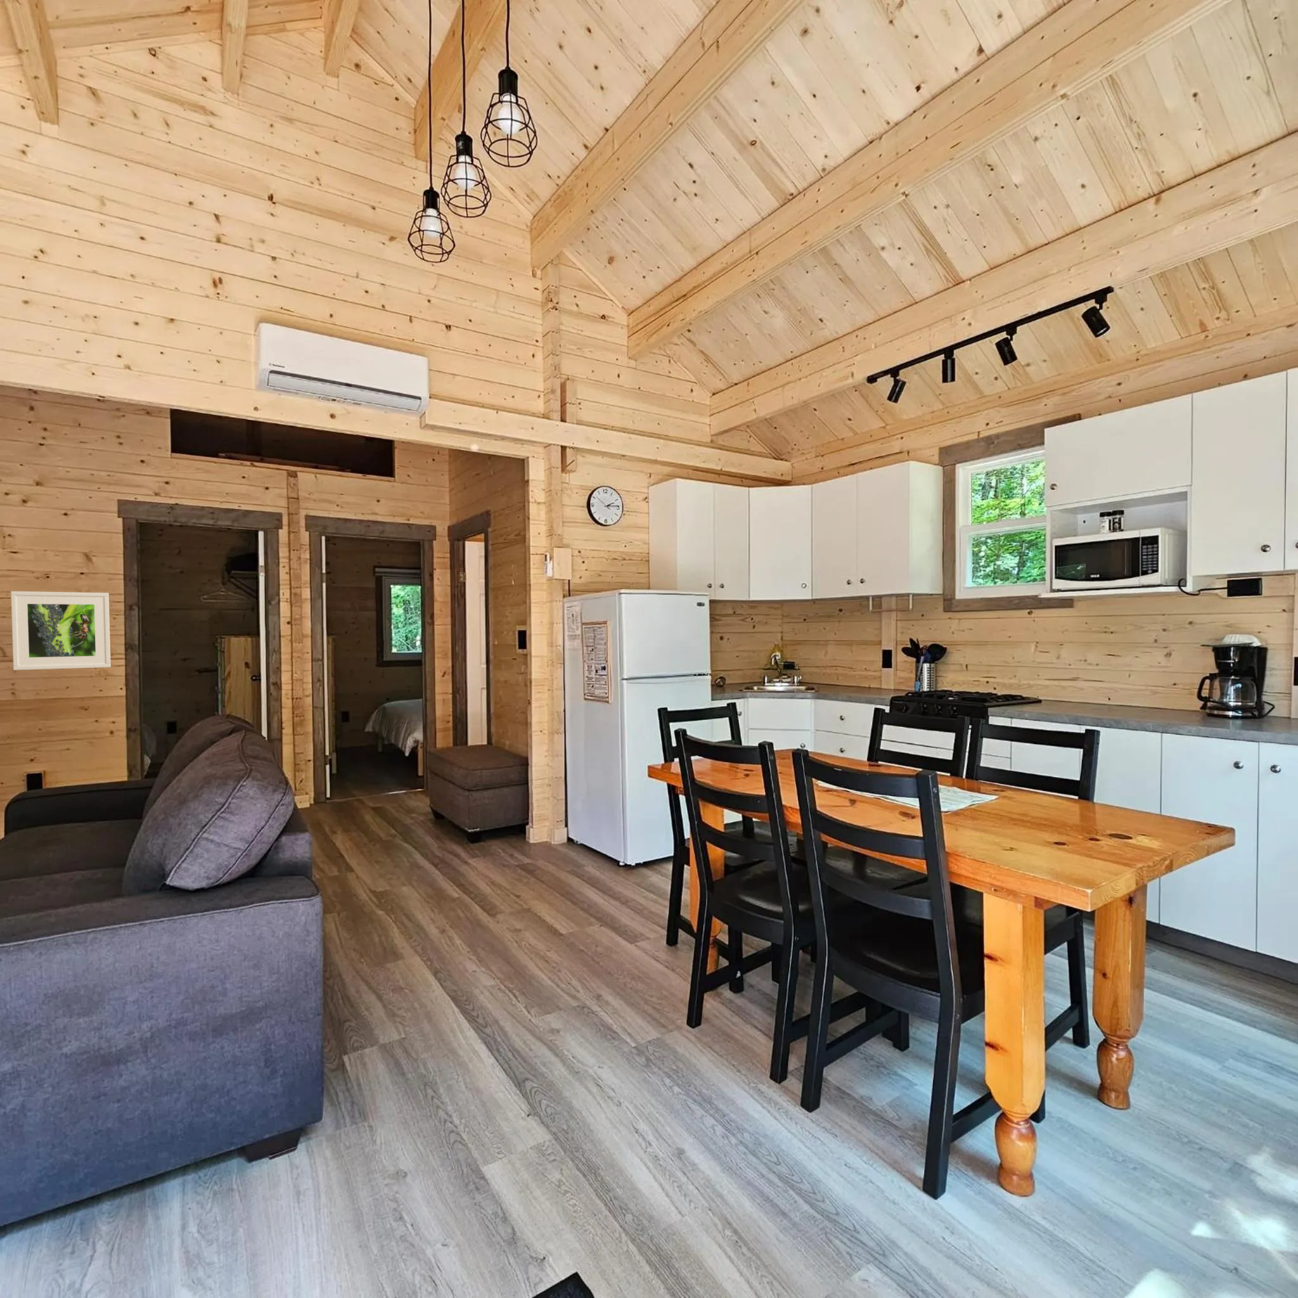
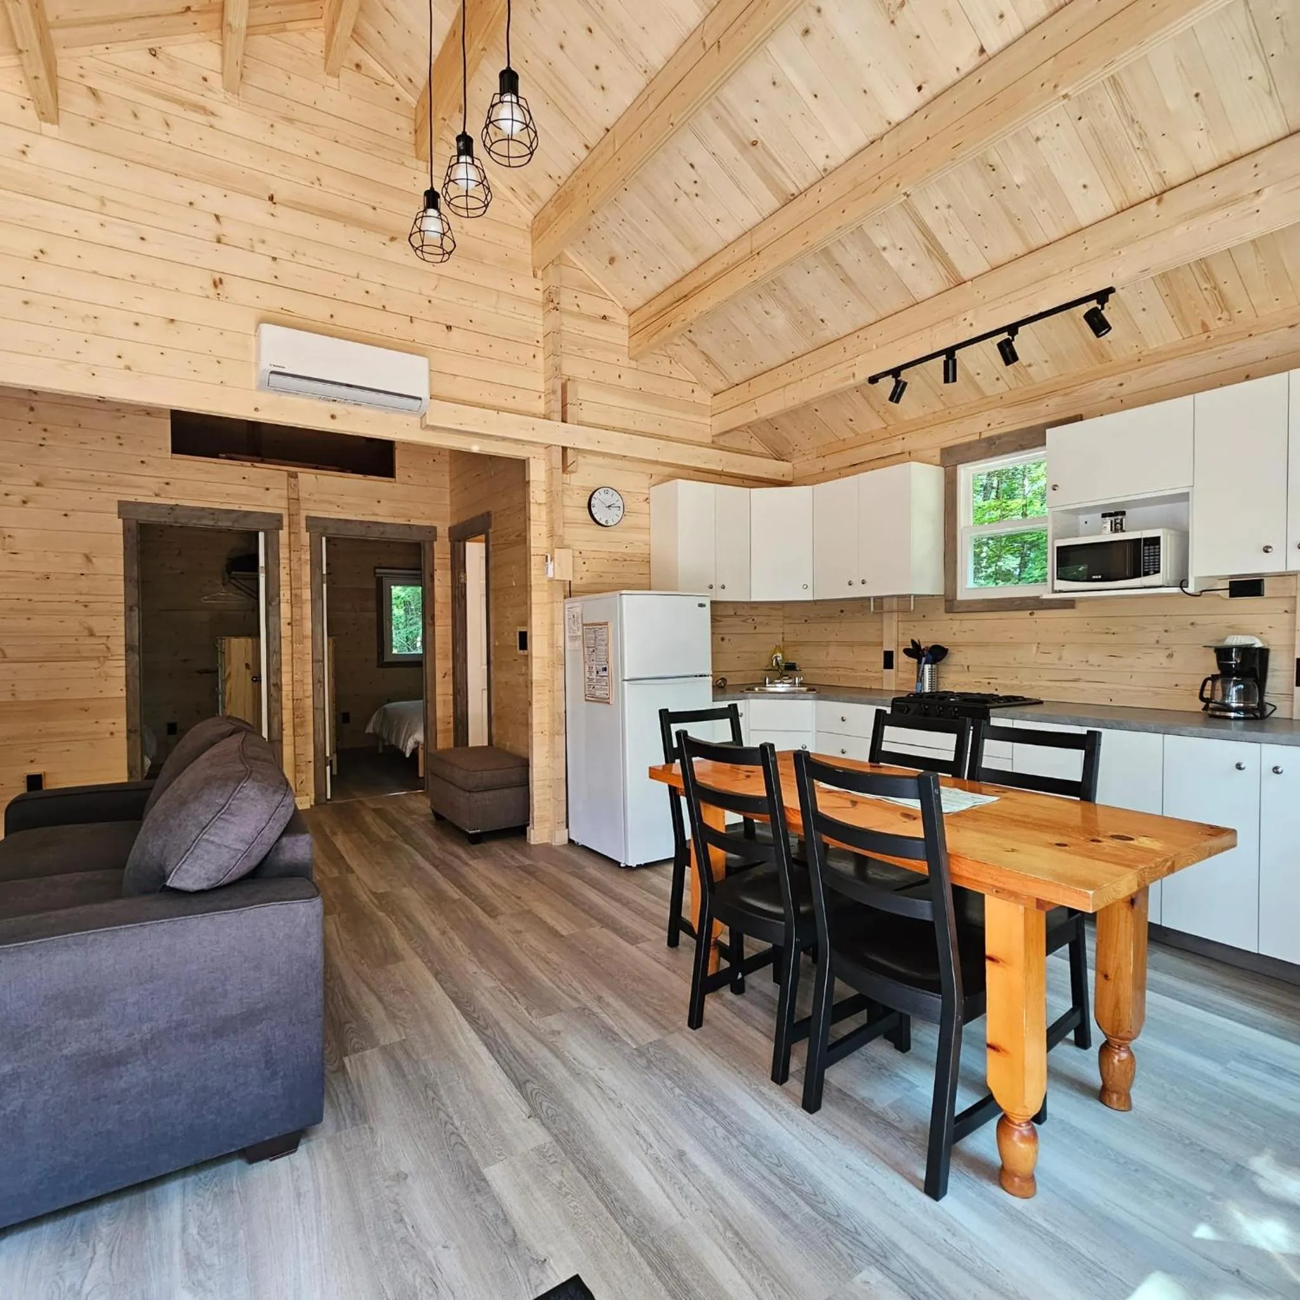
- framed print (62, 630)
